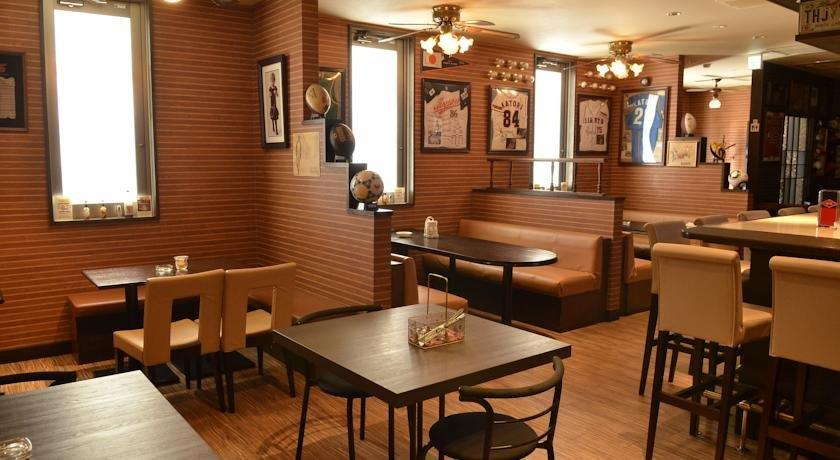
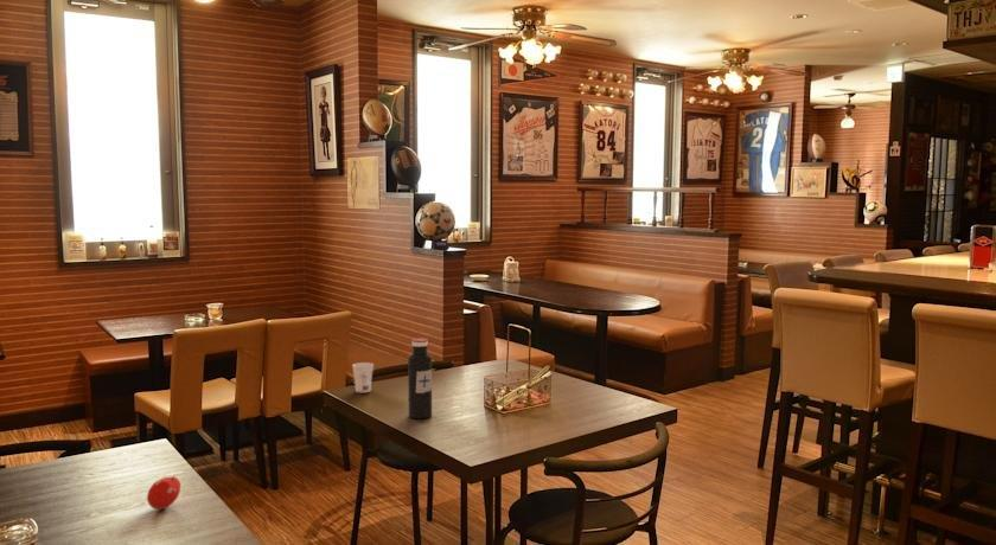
+ water bottle (420, 377)
+ cup (363, 377)
+ fruit (164, 490)
